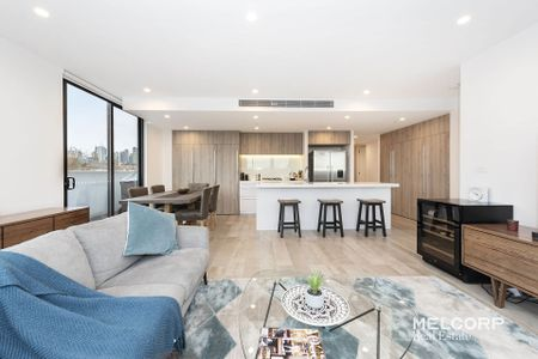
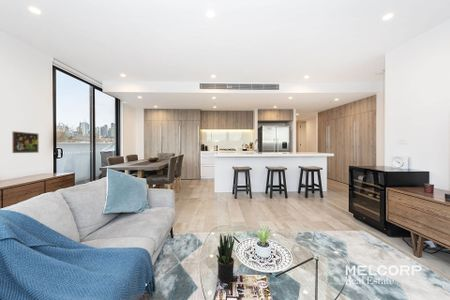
+ potted plant (225, 254)
+ wall art (27, 142)
